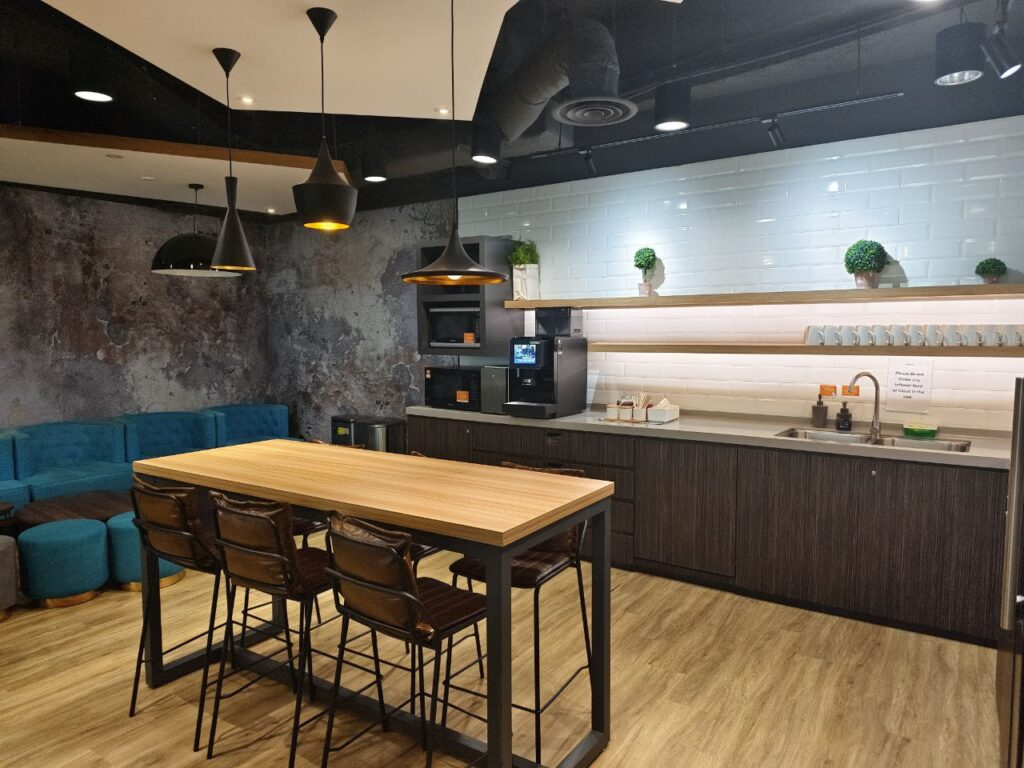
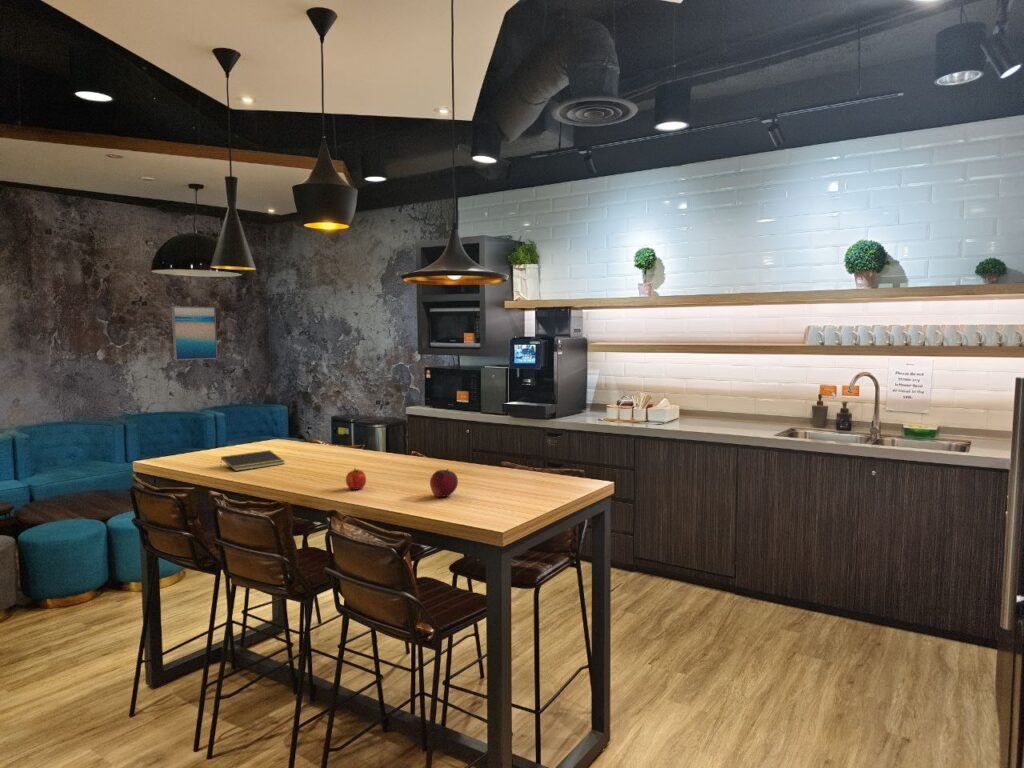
+ notepad (253, 460)
+ wall art (195, 333)
+ fruit (444, 482)
+ fruit (356, 478)
